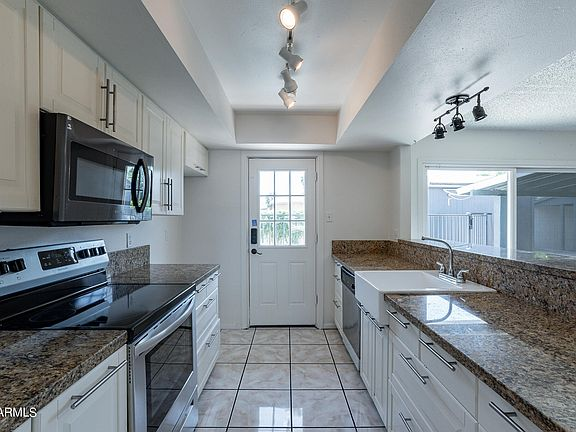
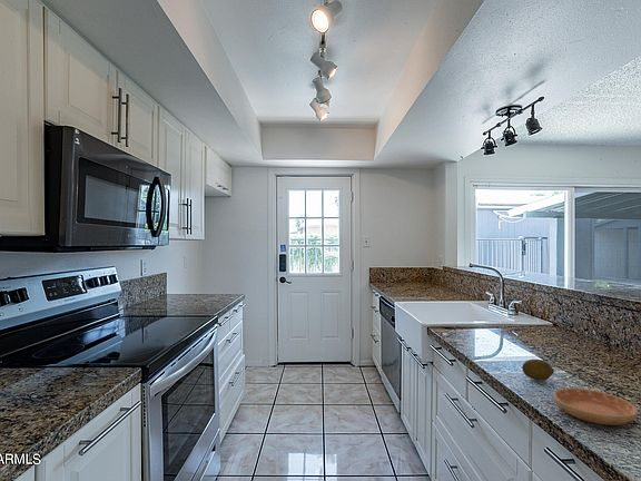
+ fruit (538, 370)
+ saucer (593, 406)
